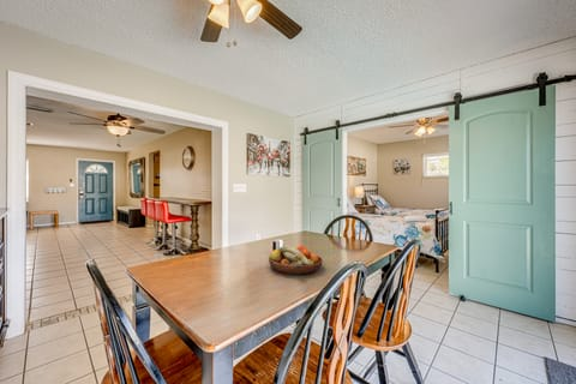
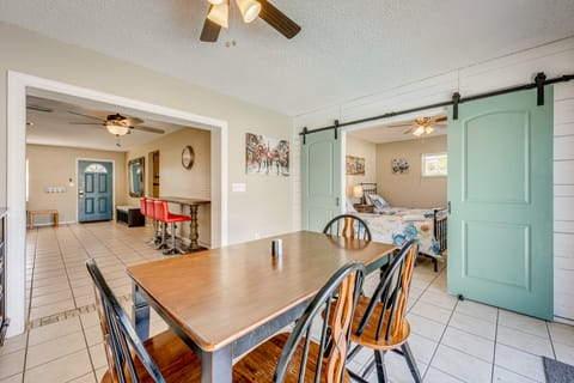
- fruit bowl (295, 256)
